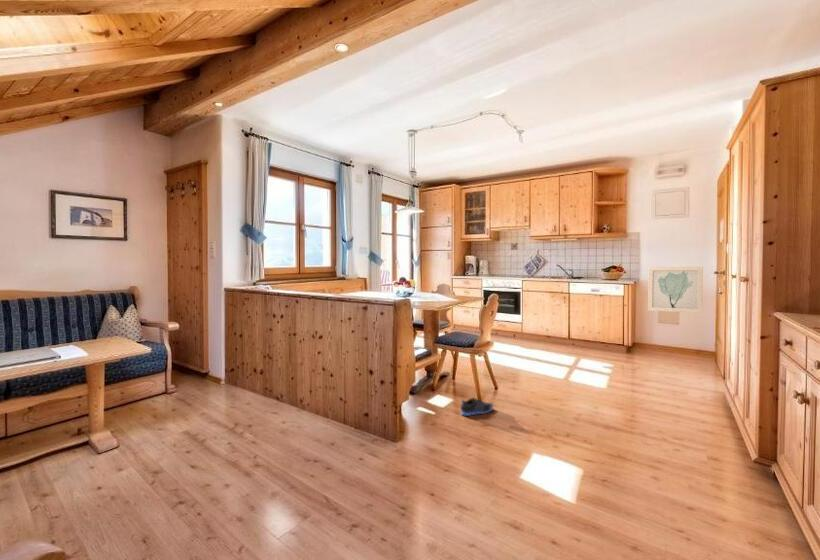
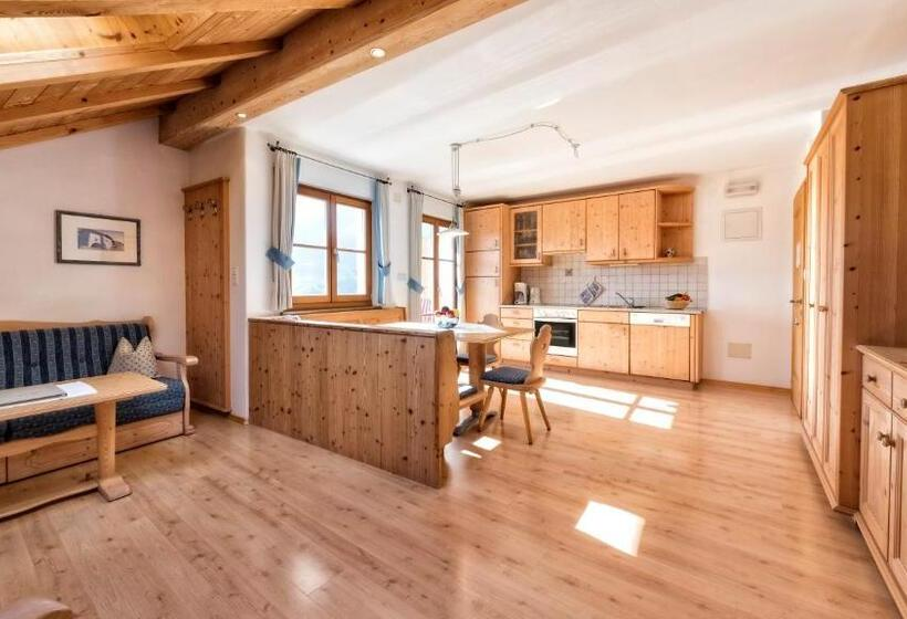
- wall art (674, 289)
- sneaker (477, 405)
